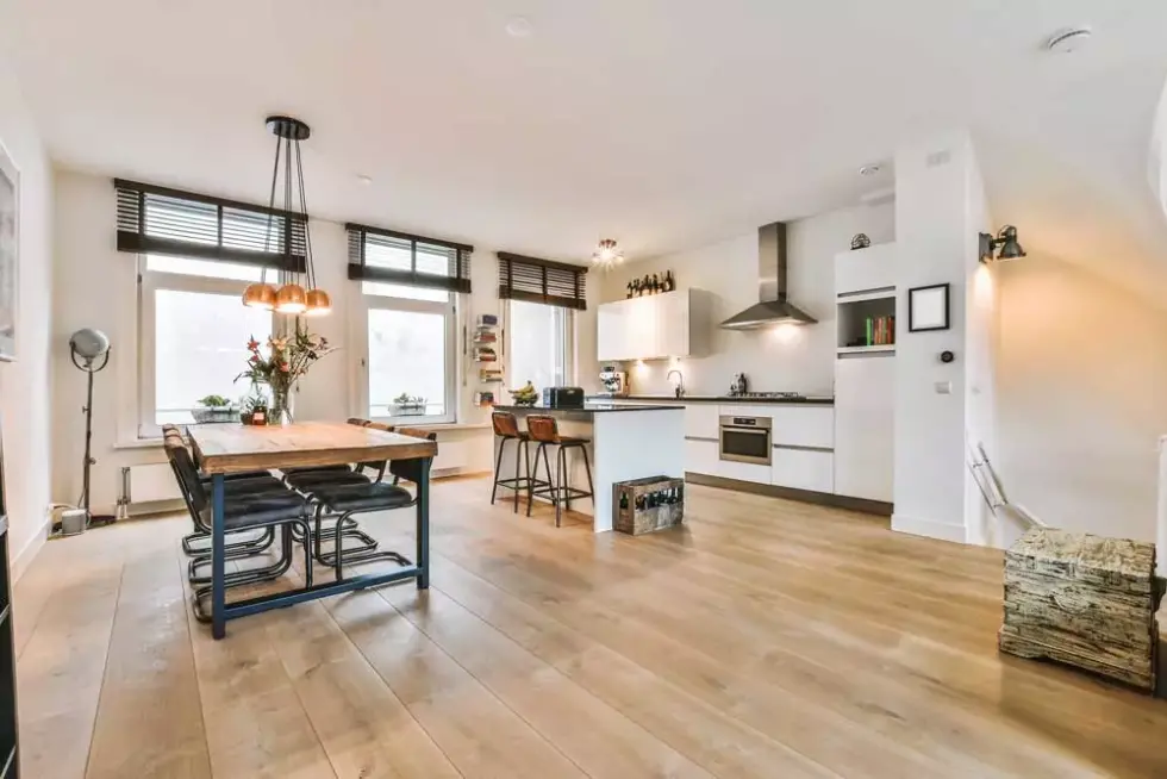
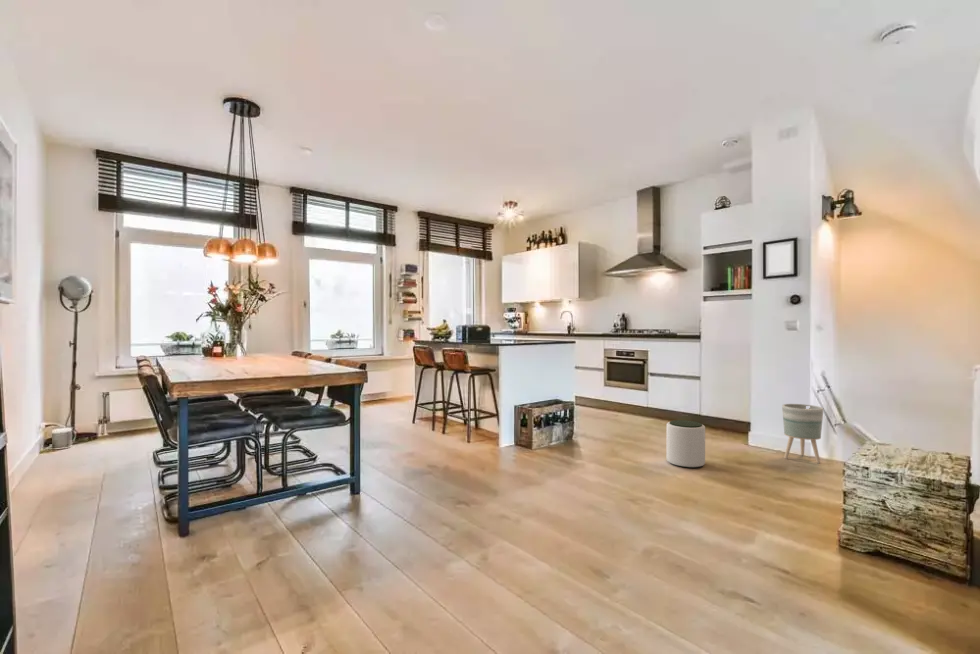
+ plant pot (685, 443)
+ planter (802, 432)
